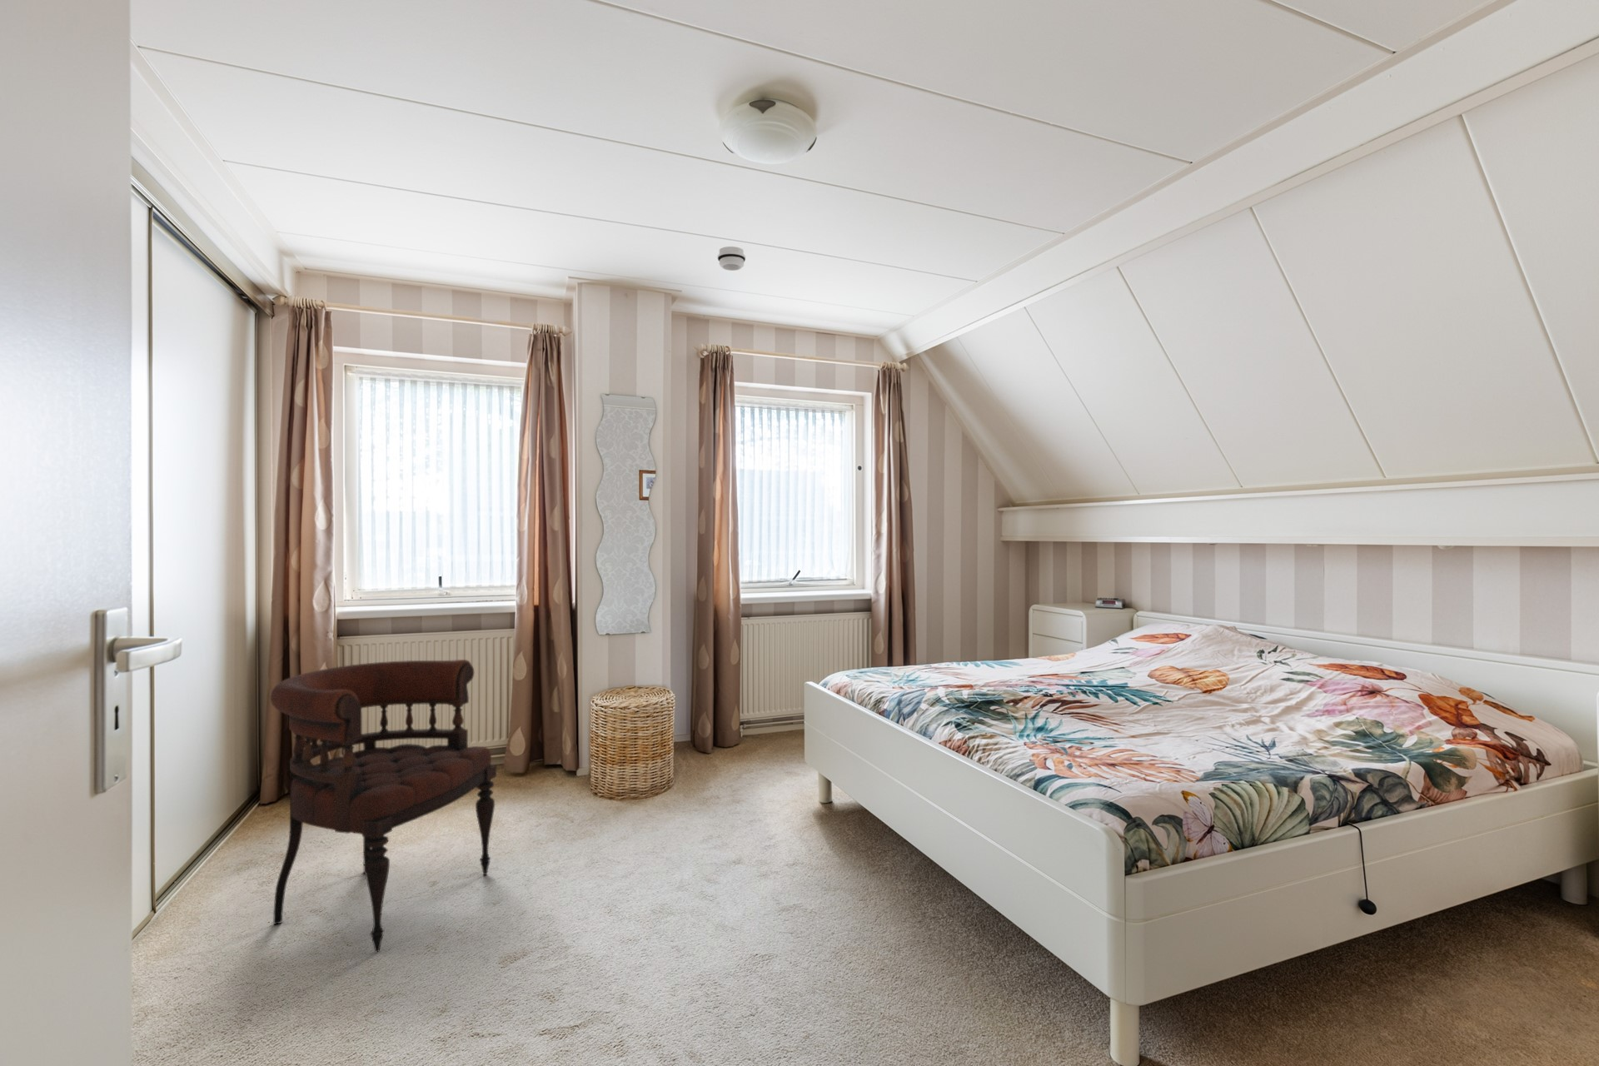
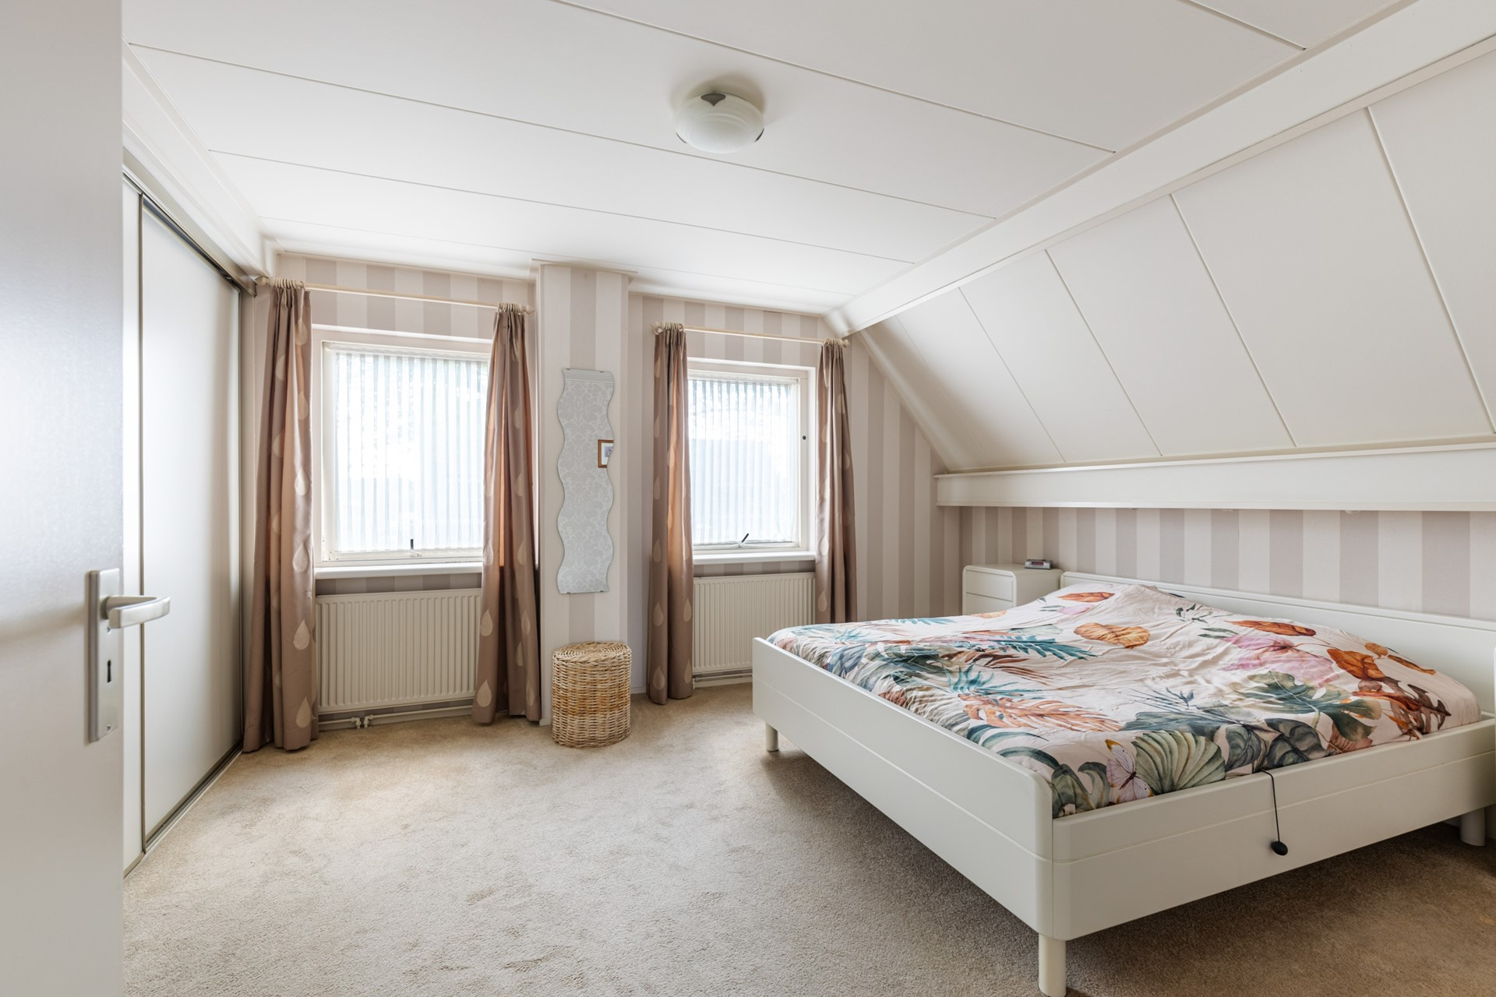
- armchair (376, 786)
- smoke detector (732, 259)
